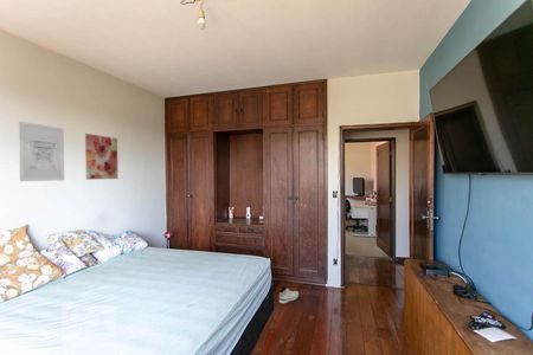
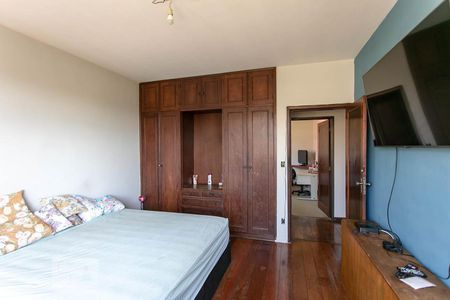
- sneaker (289, 291)
- wall art (43, 153)
- wall art (102, 157)
